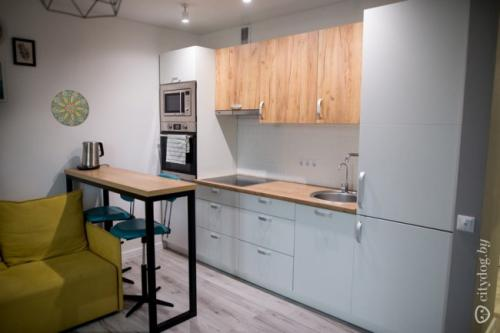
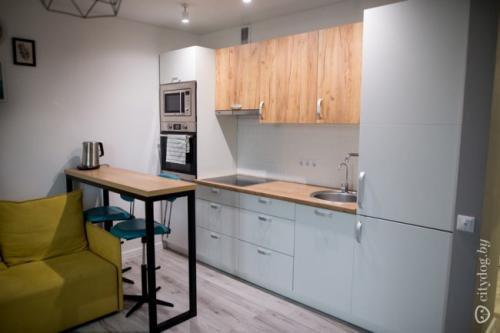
- decorative plate (70, 108)
